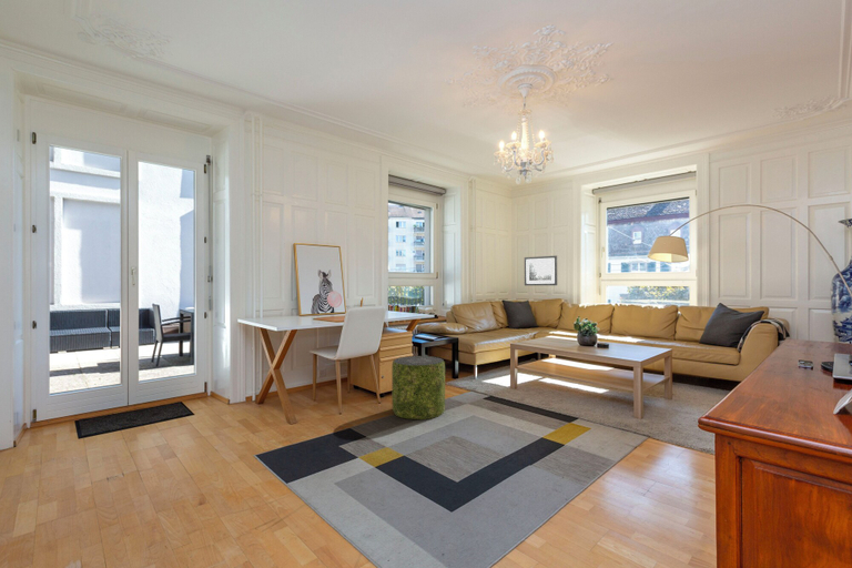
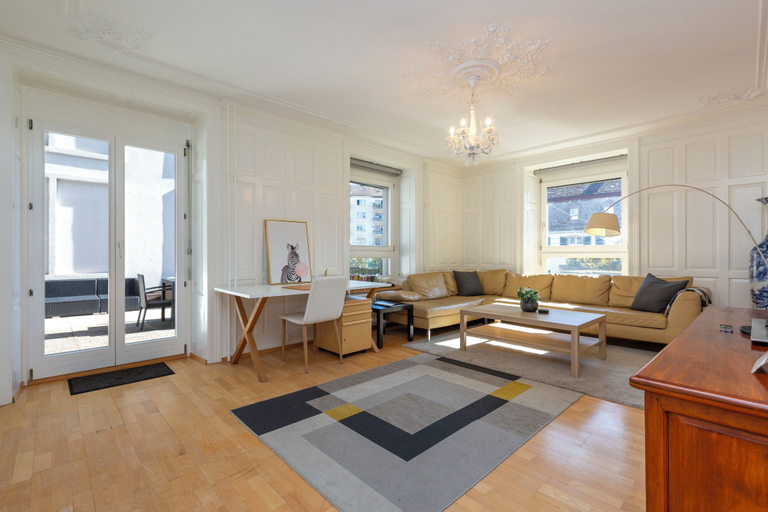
- pouf (418, 385)
- wall art (540, 271)
